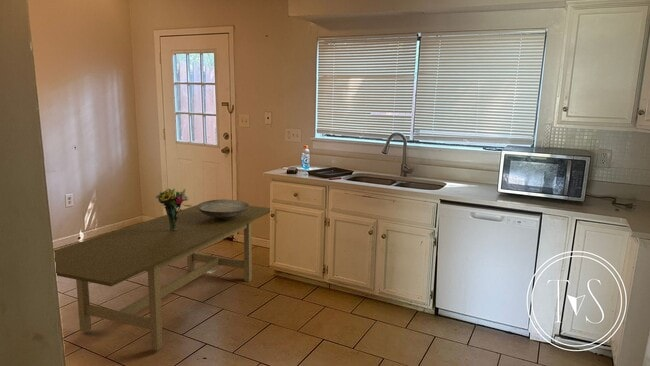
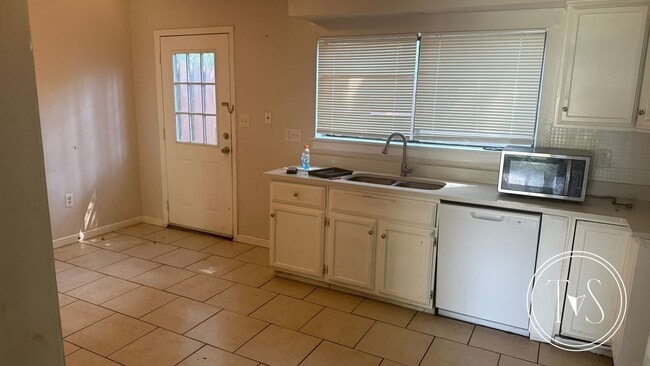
- dining table (173, 262)
- decorative bowl (223, 211)
- bouquet (173, 209)
